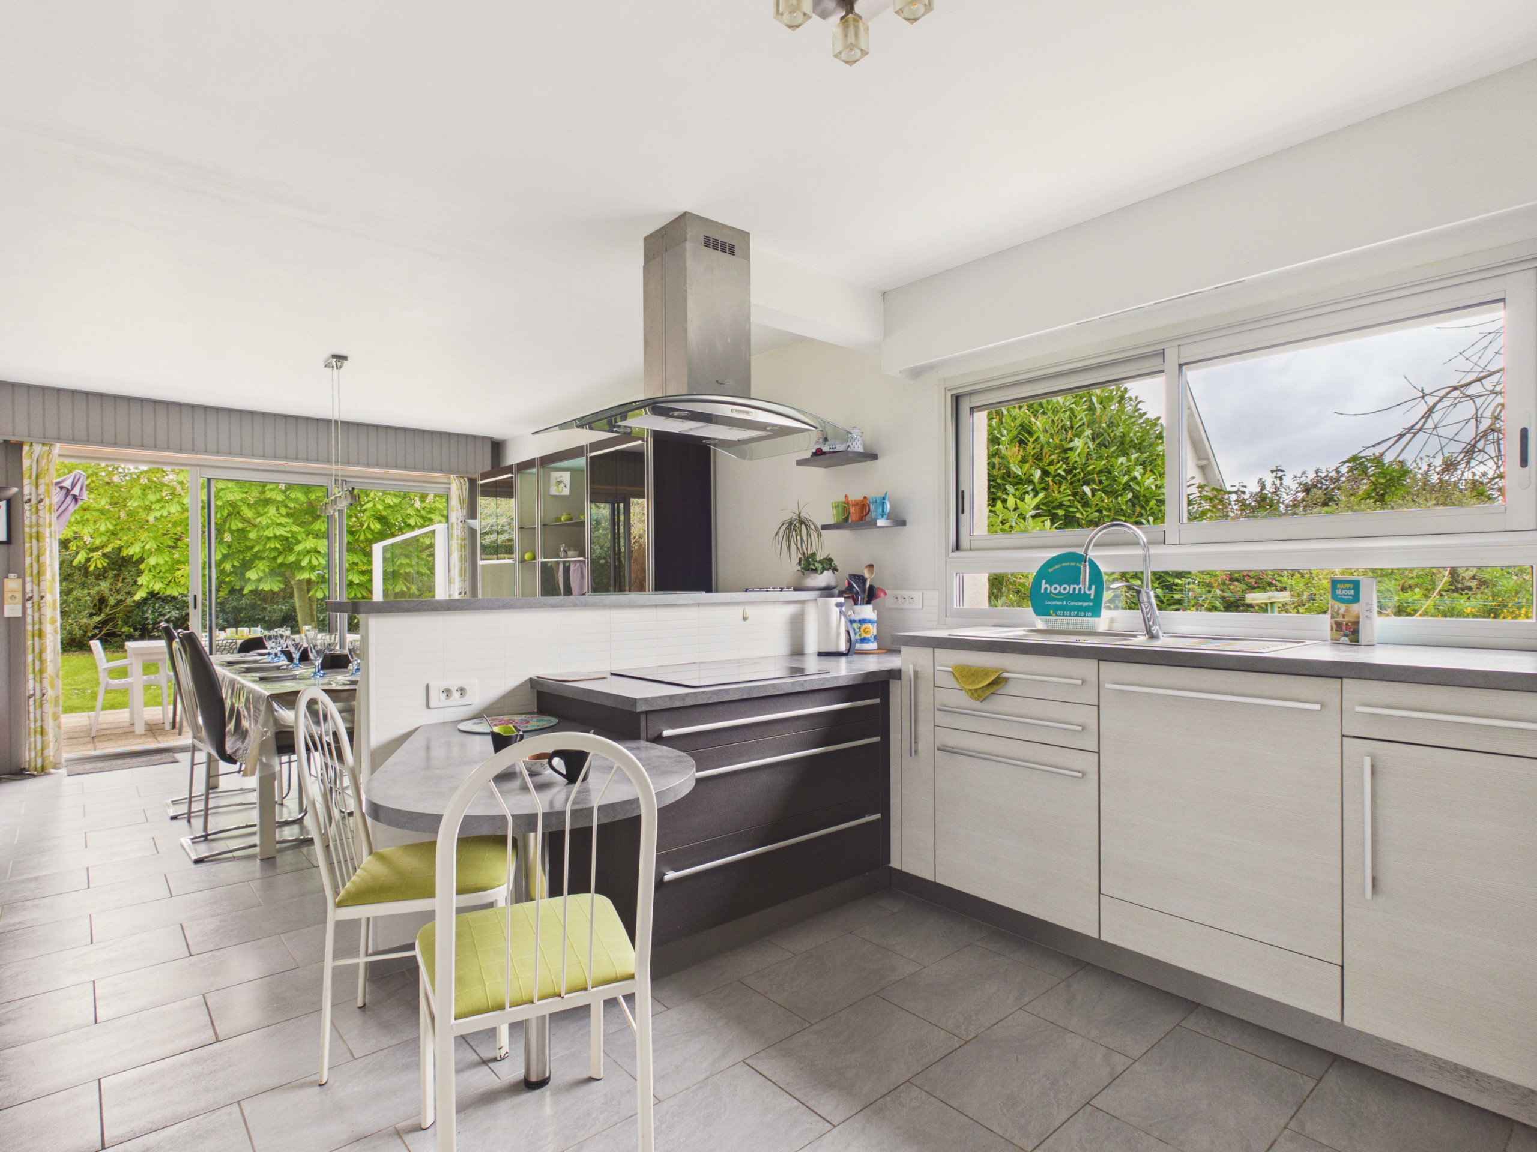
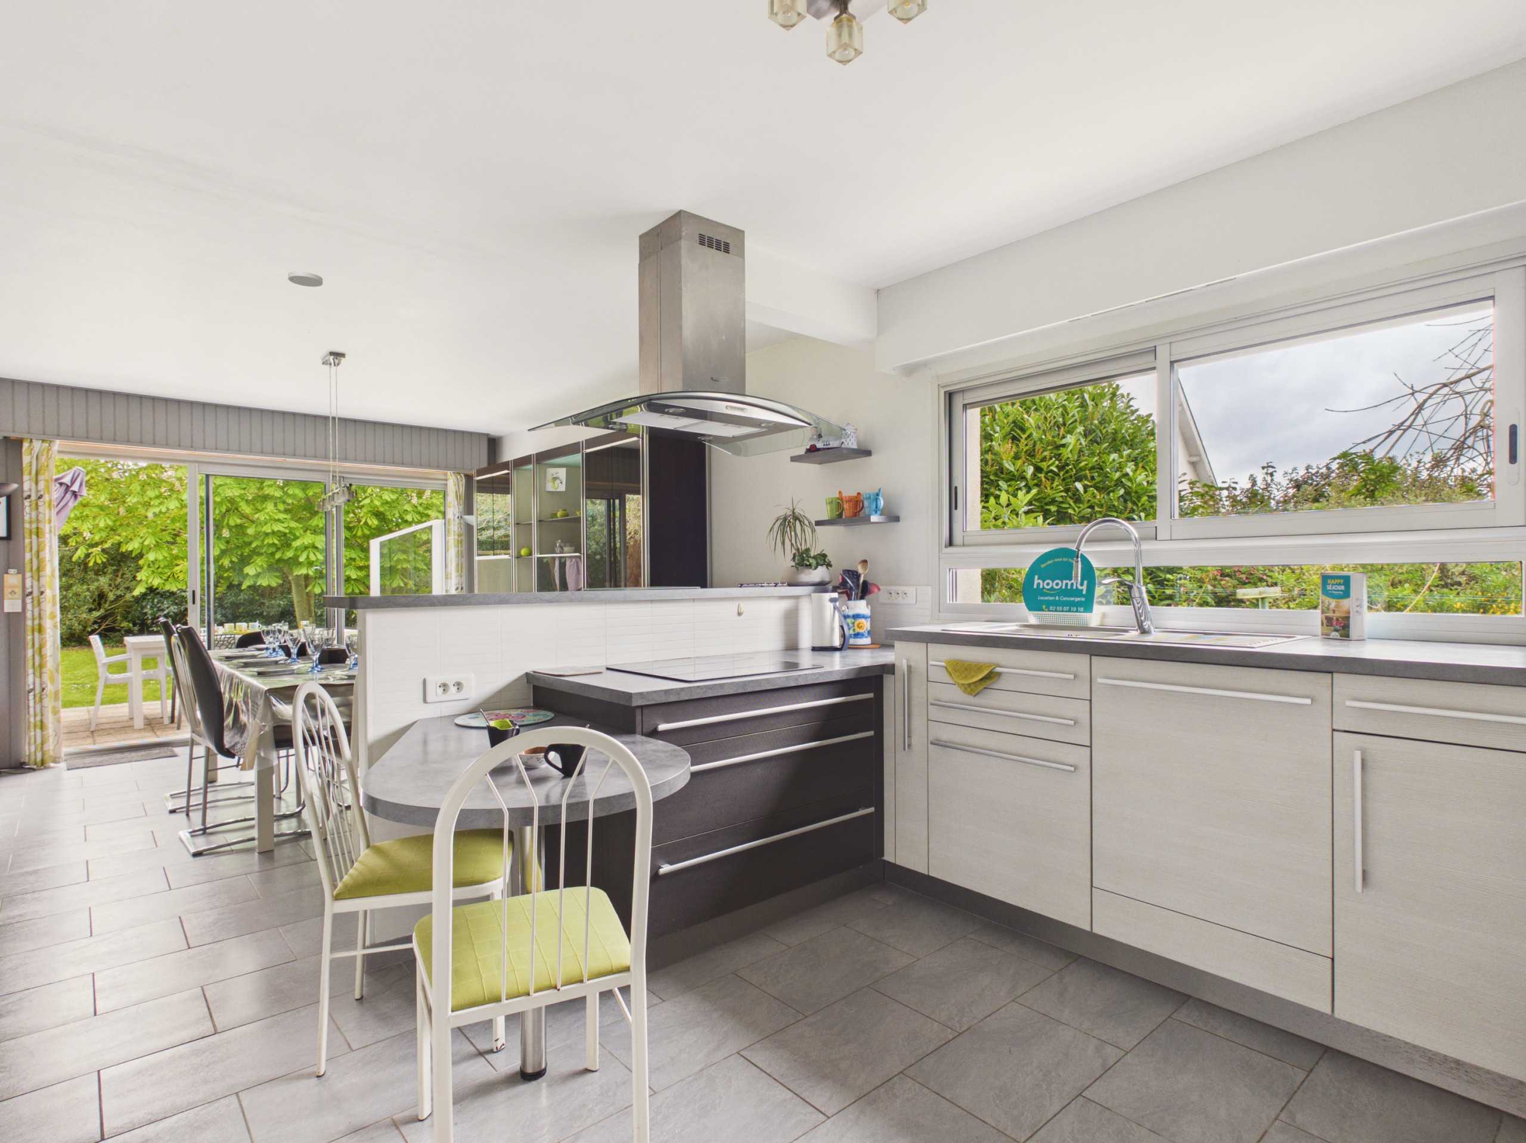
+ smoke detector (305, 280)
